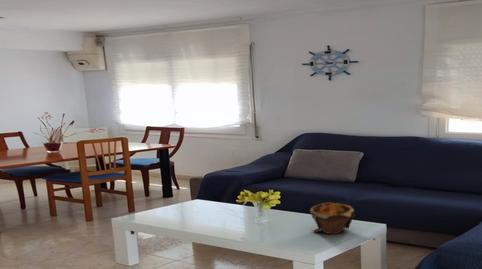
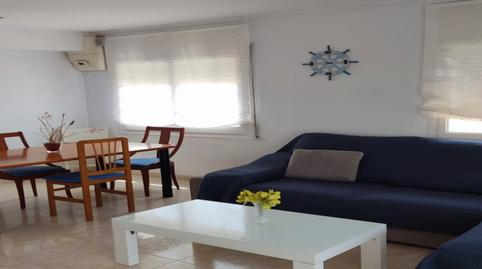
- bowl (332, 219)
